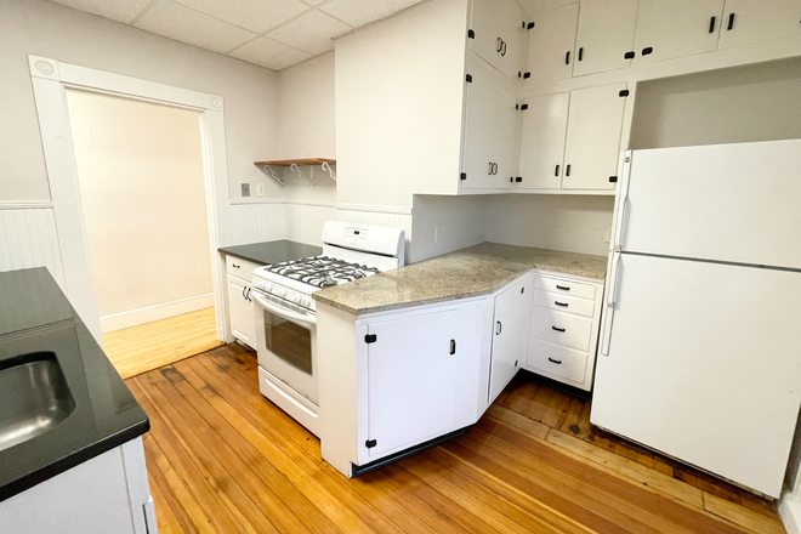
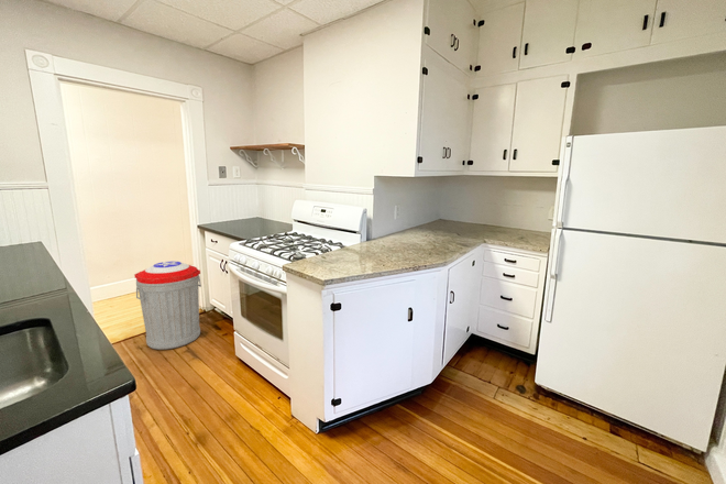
+ trash can (170, 301)
